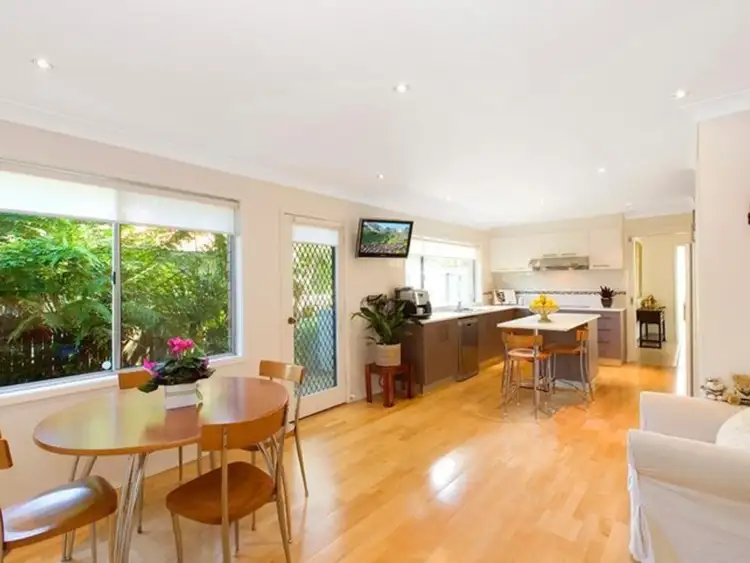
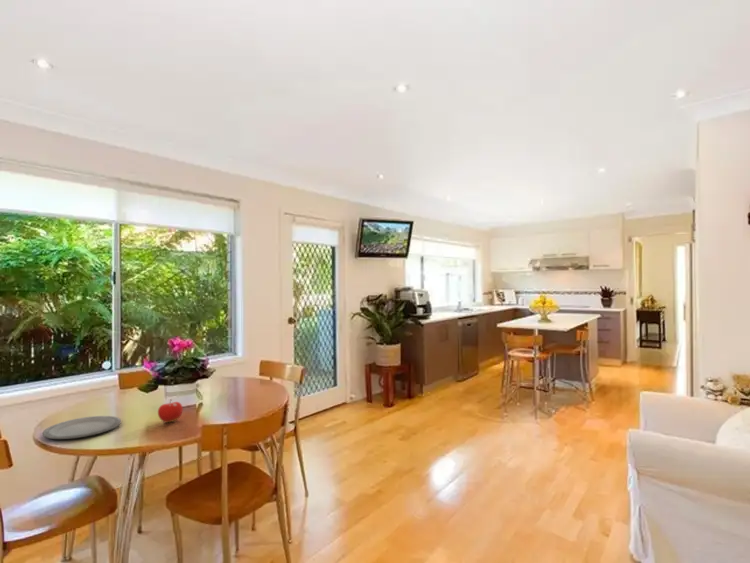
+ plate (83, 427)
+ fruit (170, 410)
